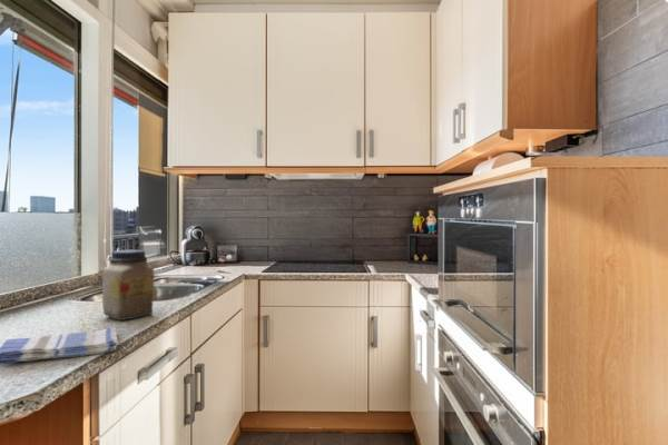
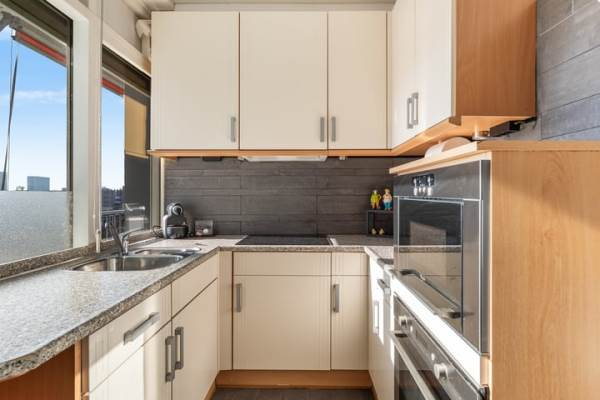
- dish towel (61, 343)
- jar (128, 283)
